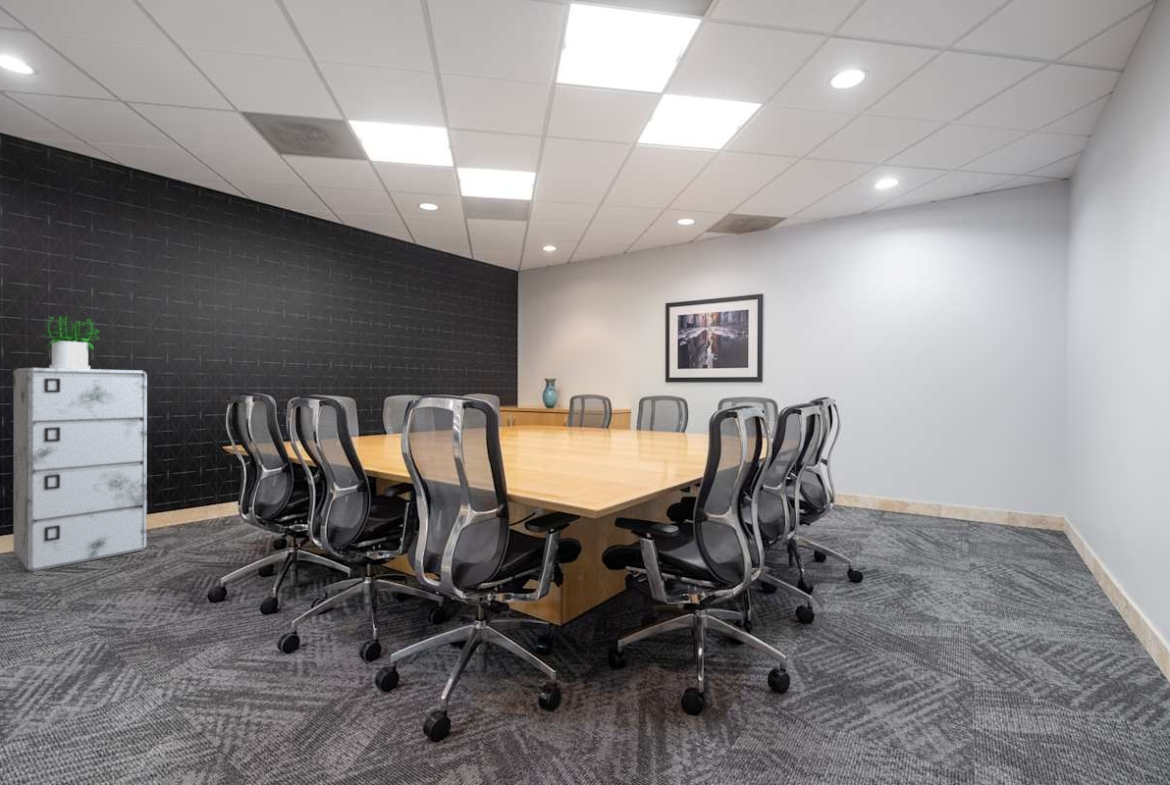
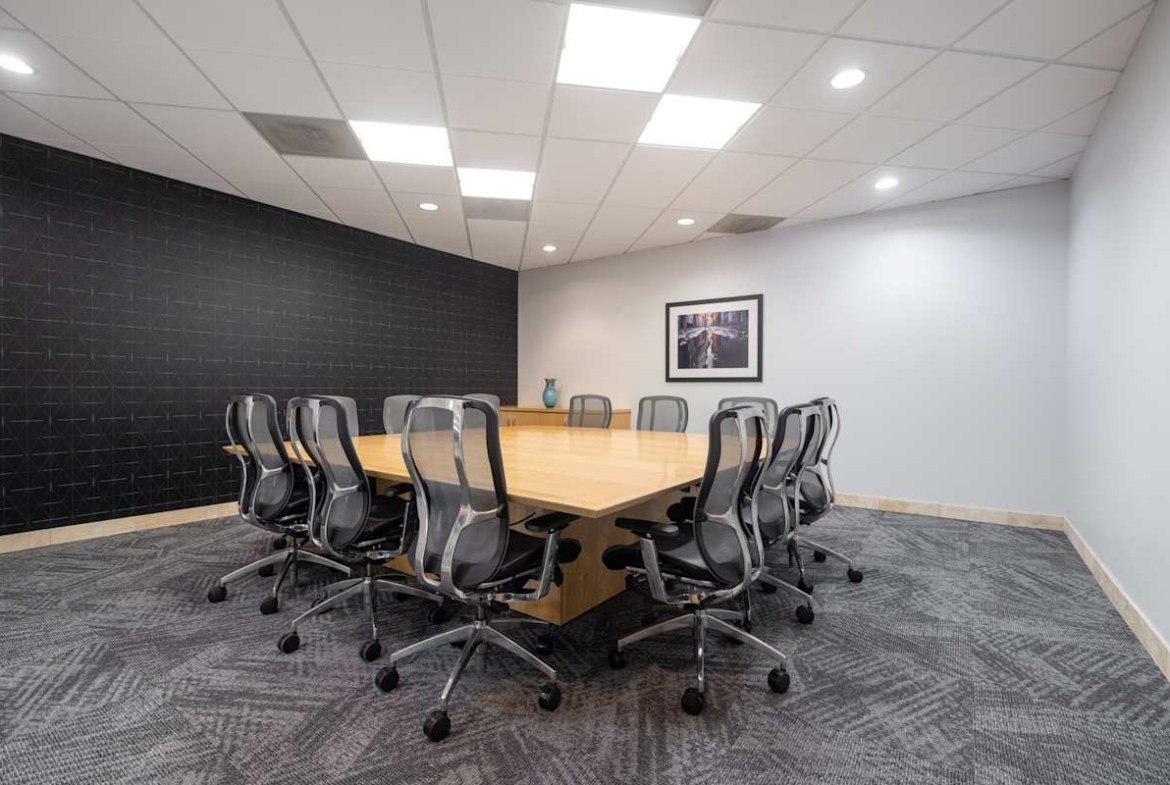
- filing cabinet (81, 460)
- potted plant (70, 342)
